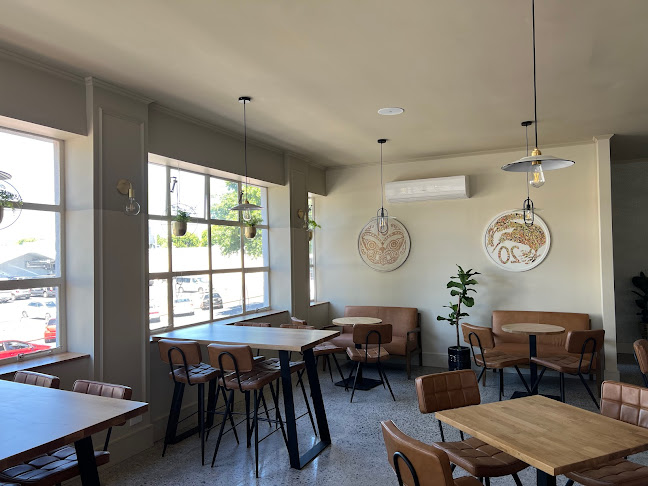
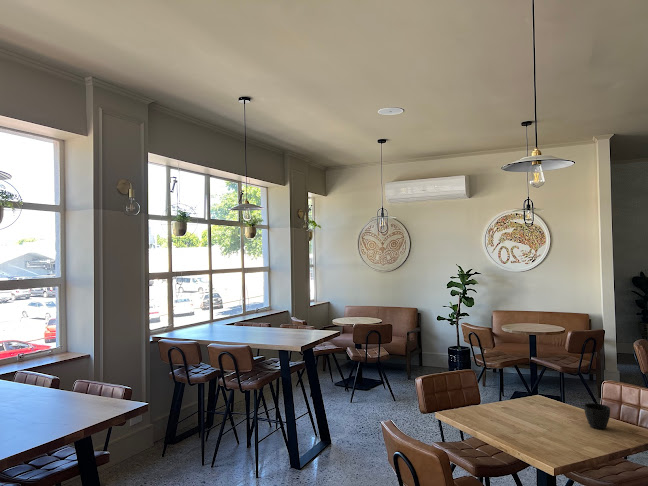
+ cup (599, 416)
